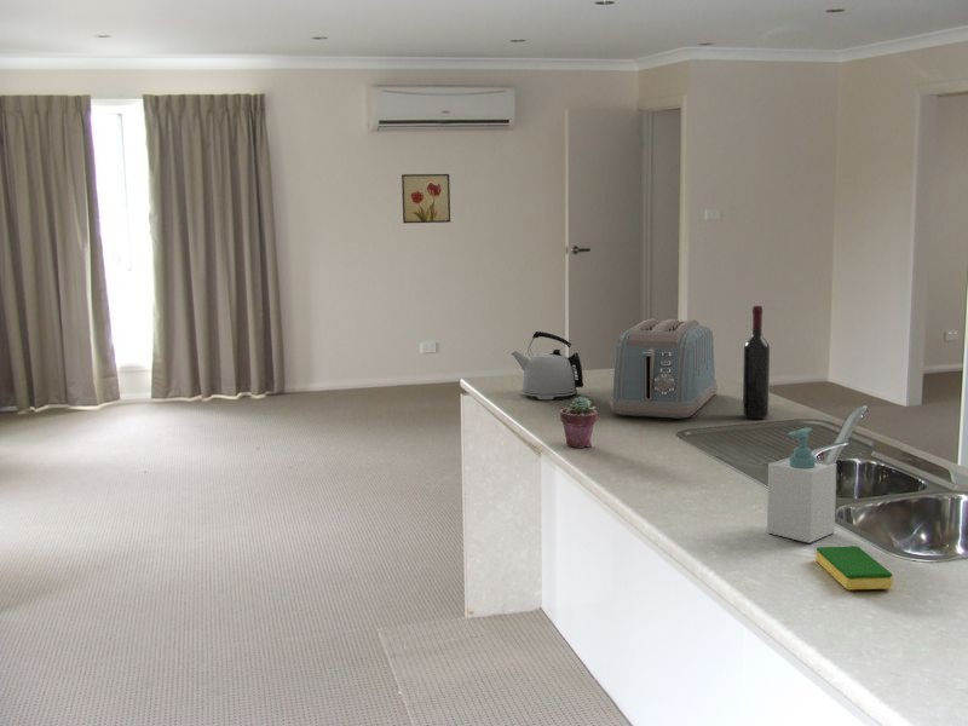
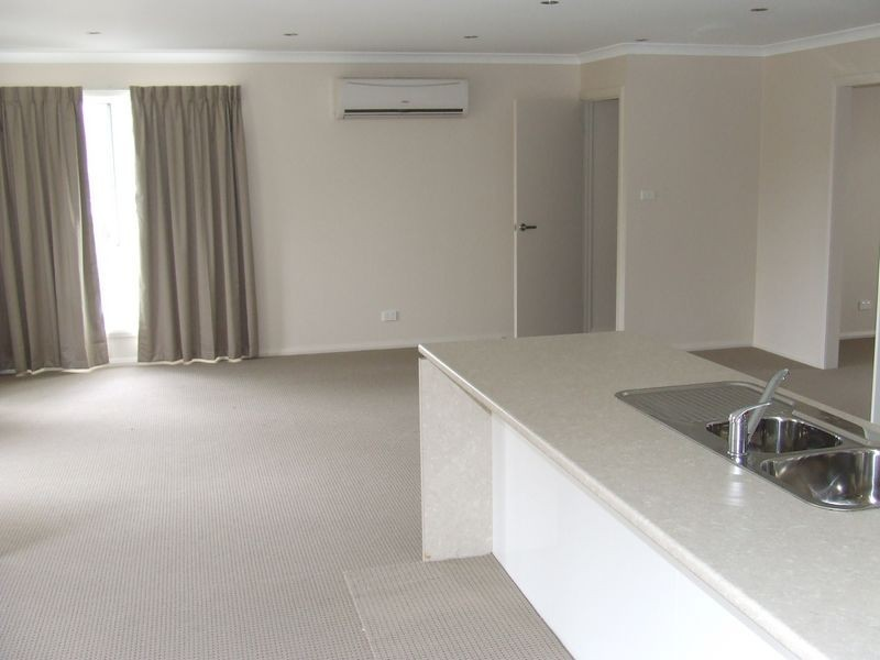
- dish sponge (852, 566)
- soap bottle (801, 480)
- potted succulent (578, 420)
- kettle (547, 363)
- wall art (426, 198)
- toaster (664, 363)
- wine bottle (756, 362)
